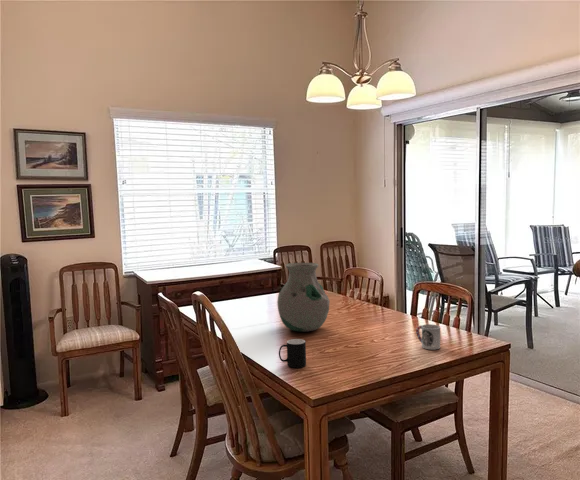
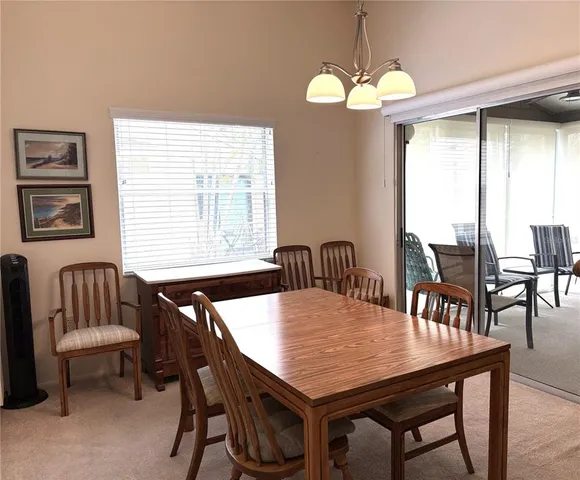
- vase (303, 296)
- cup (427, 336)
- cup (292, 353)
